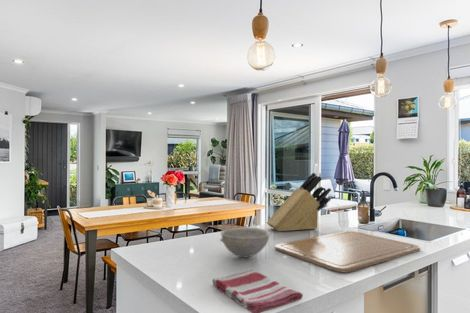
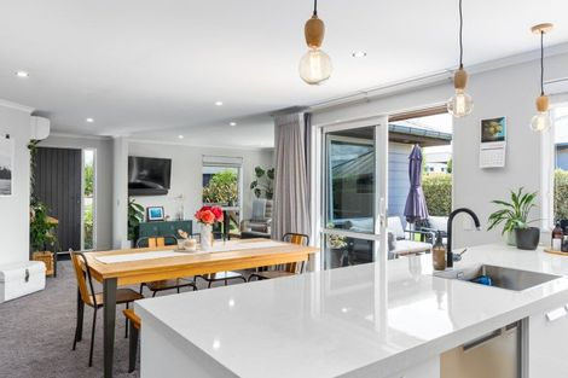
- knife block (299, 200)
- chopping board (347, 247)
- bowl (244, 243)
- dish towel (254, 287)
